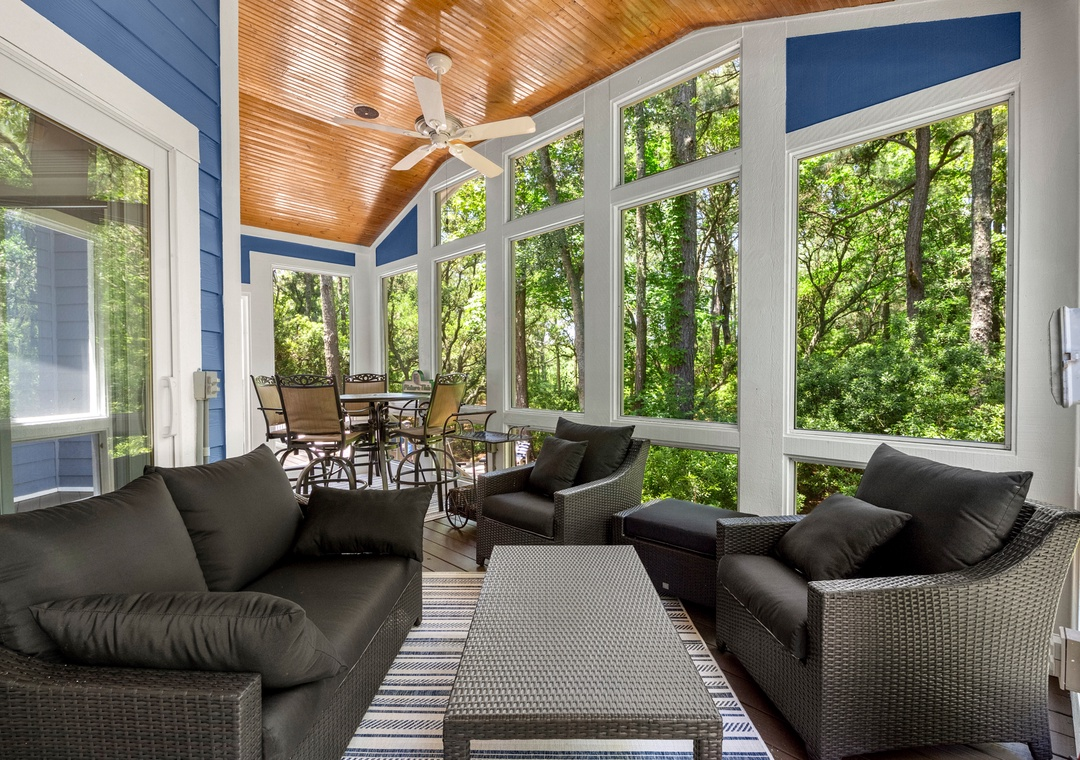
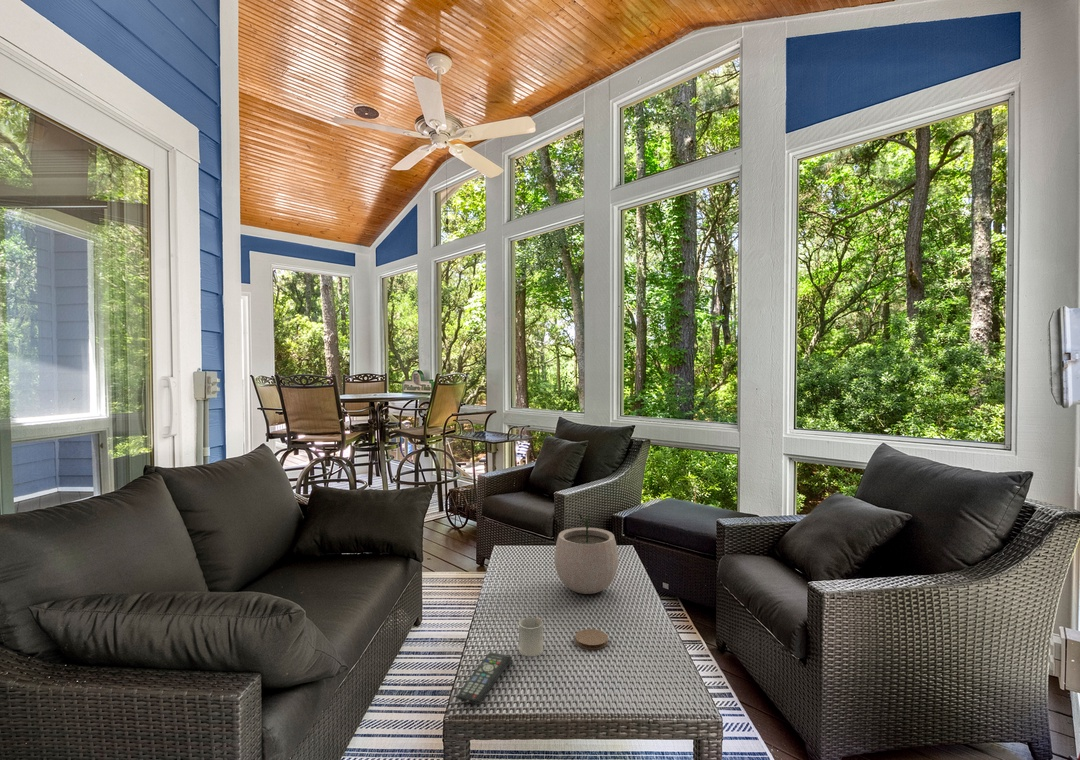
+ coaster (591, 638)
+ remote control (486, 675)
+ cup (533, 634)
+ plant pot (586, 550)
